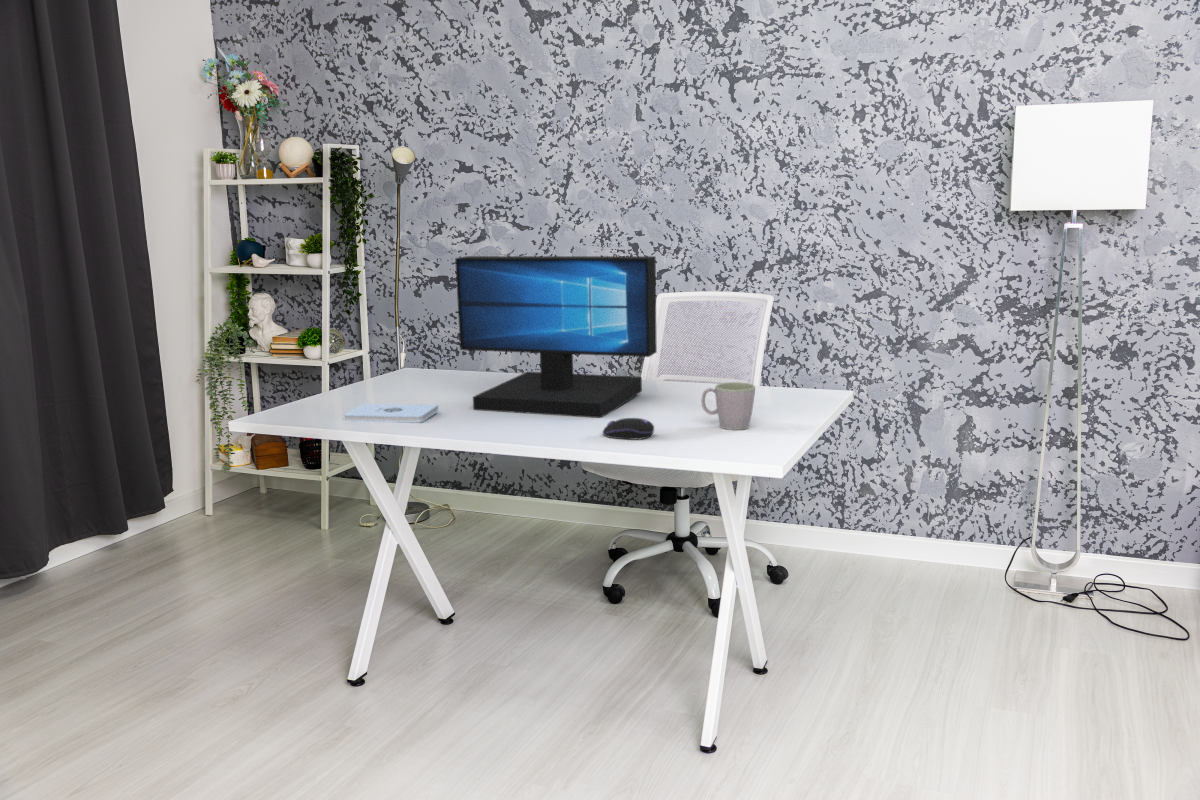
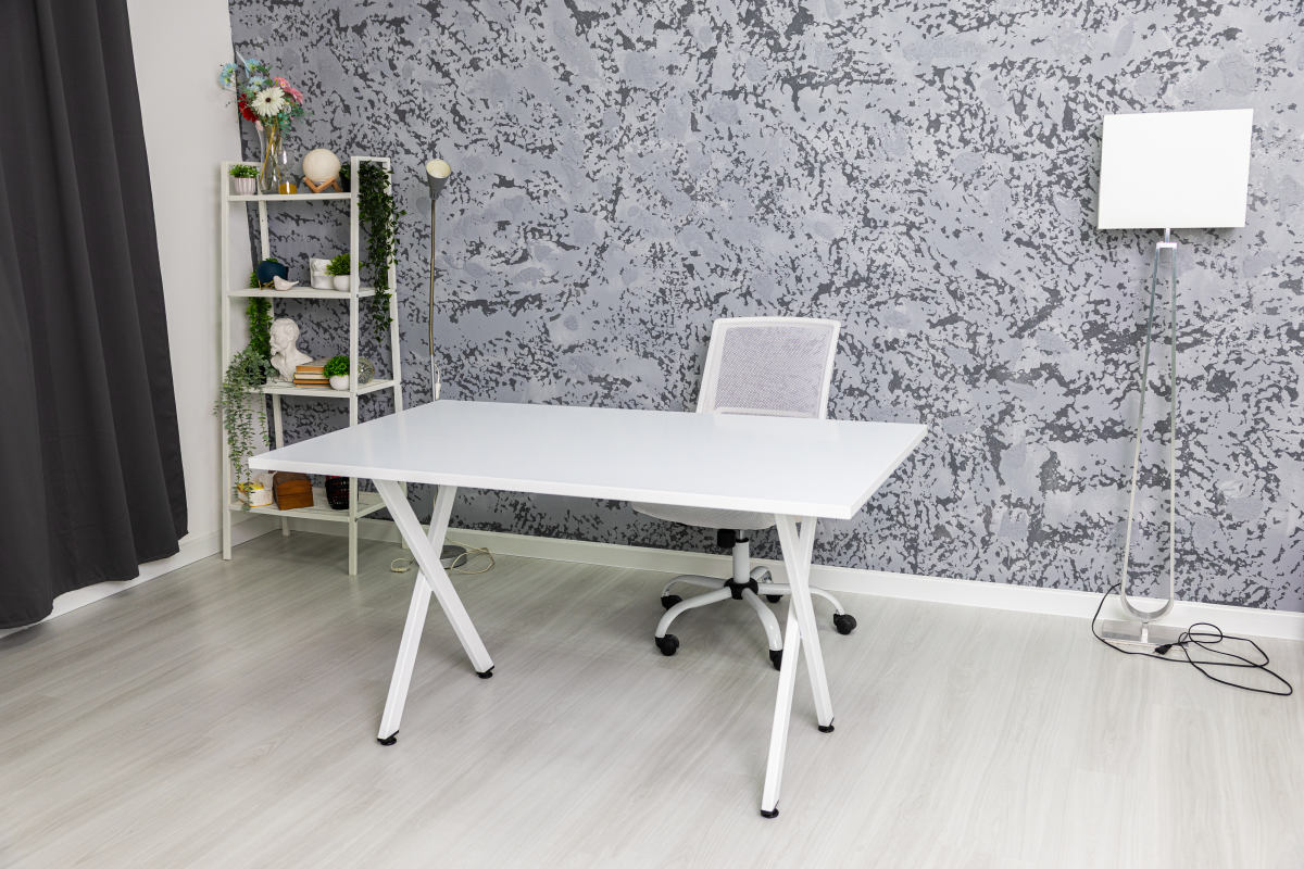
- computer mouse (628, 427)
- monitor (558, 330)
- notepad (391, 413)
- mug (727, 405)
